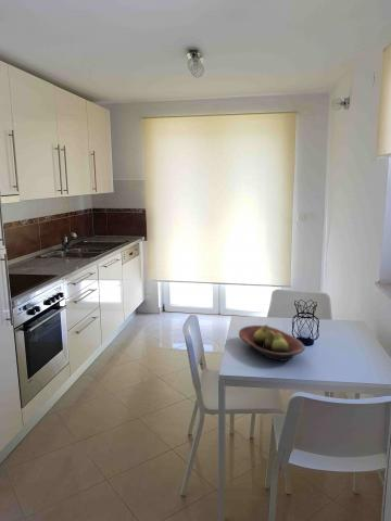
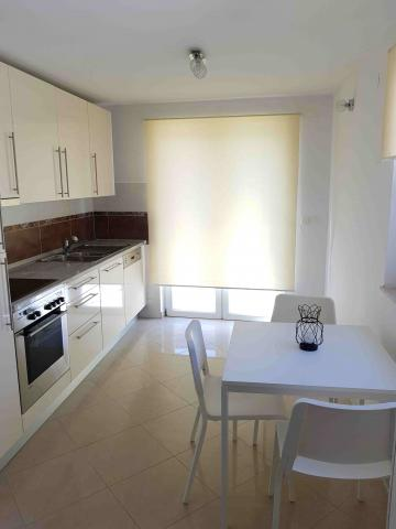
- fruit bowl (269, 340)
